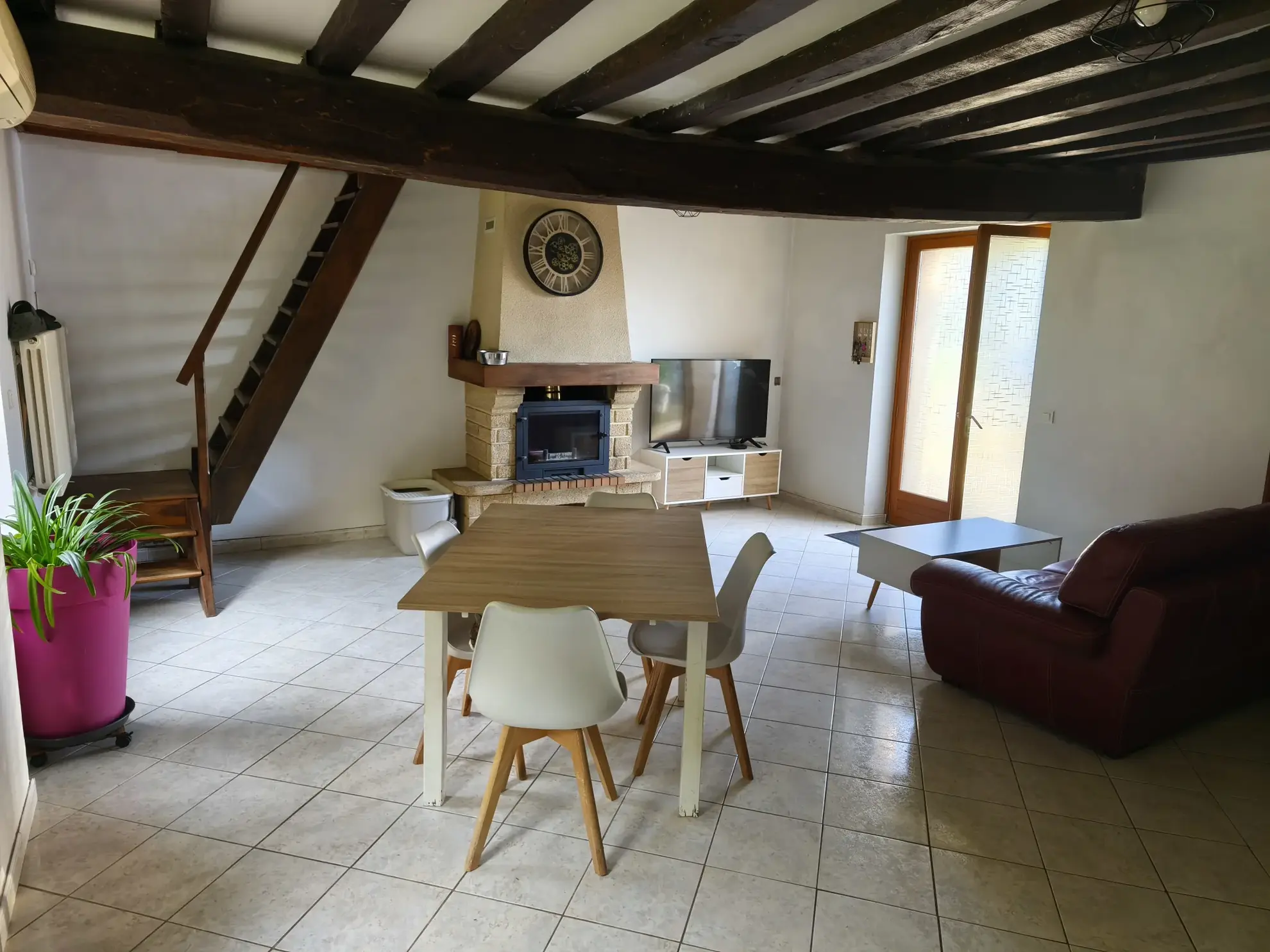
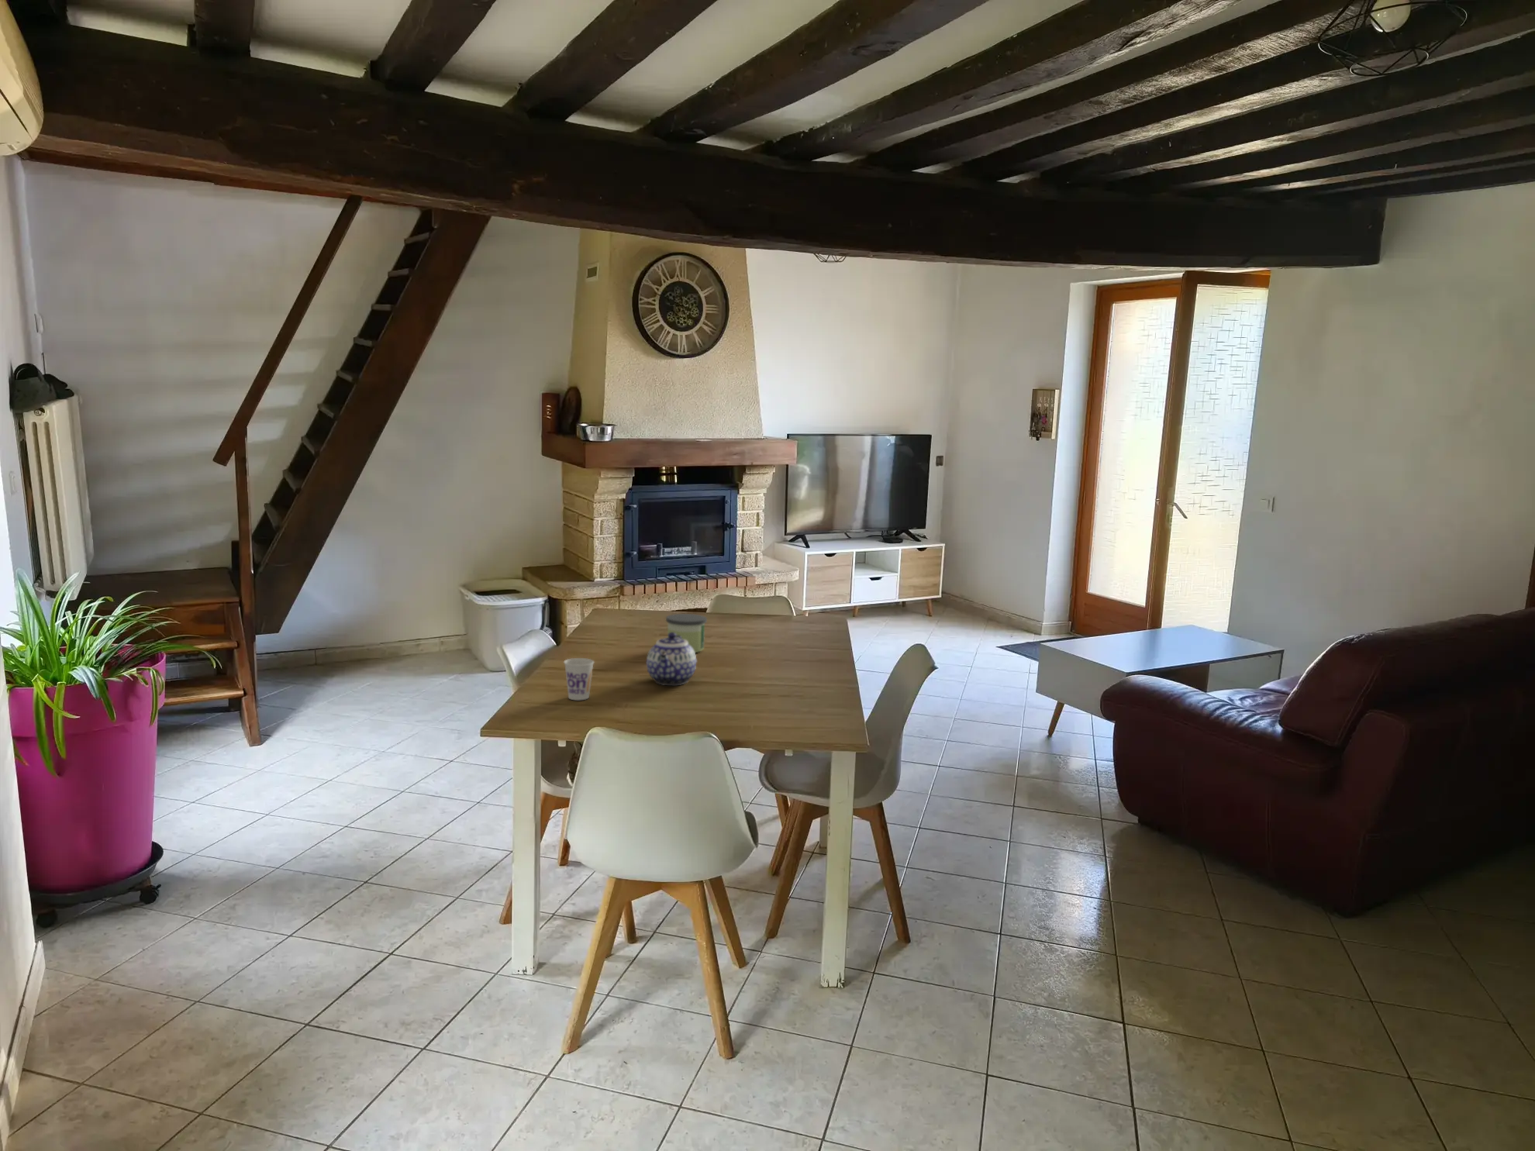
+ cup (578, 679)
+ candle (687, 634)
+ teapot (671, 657)
